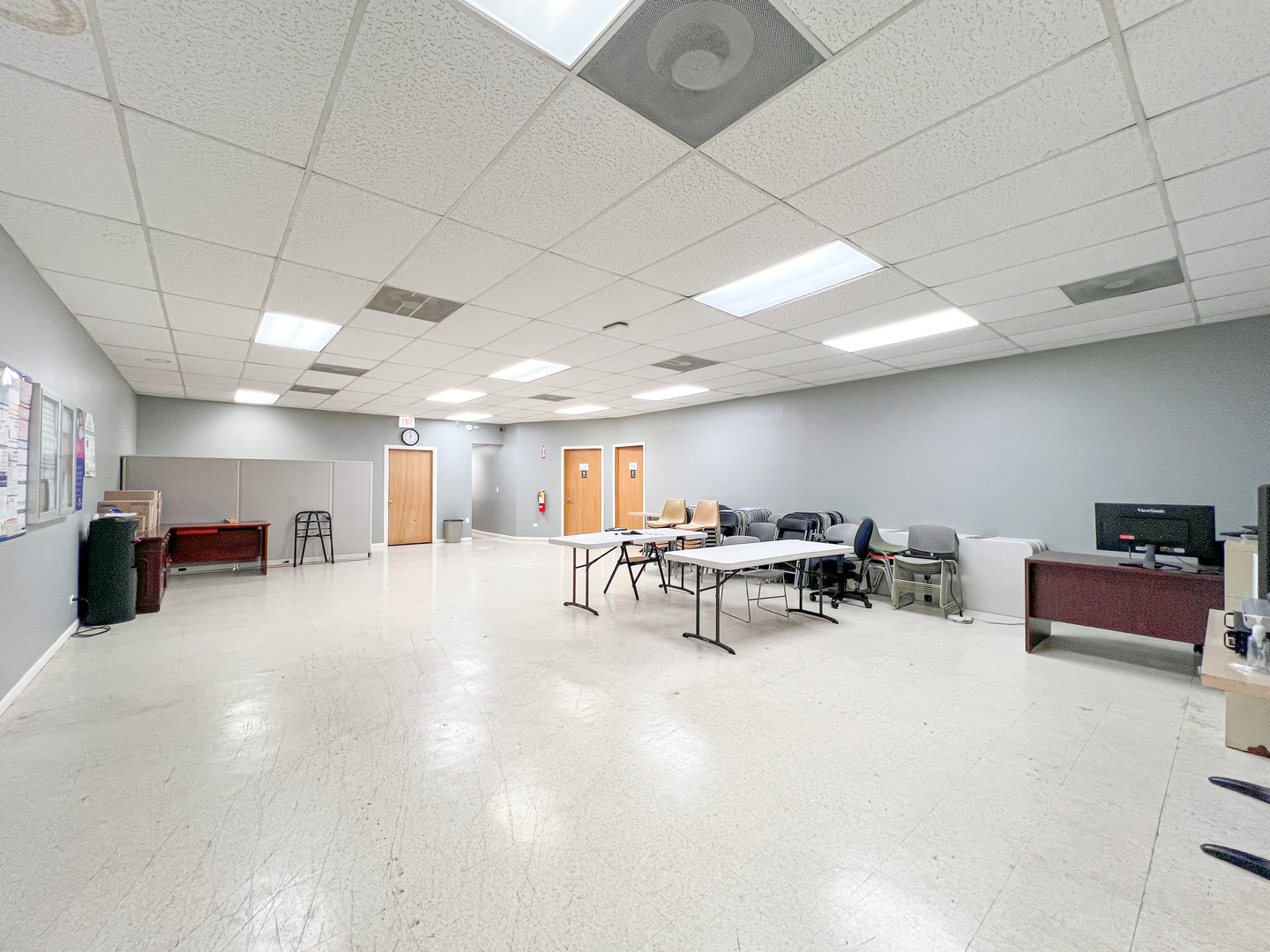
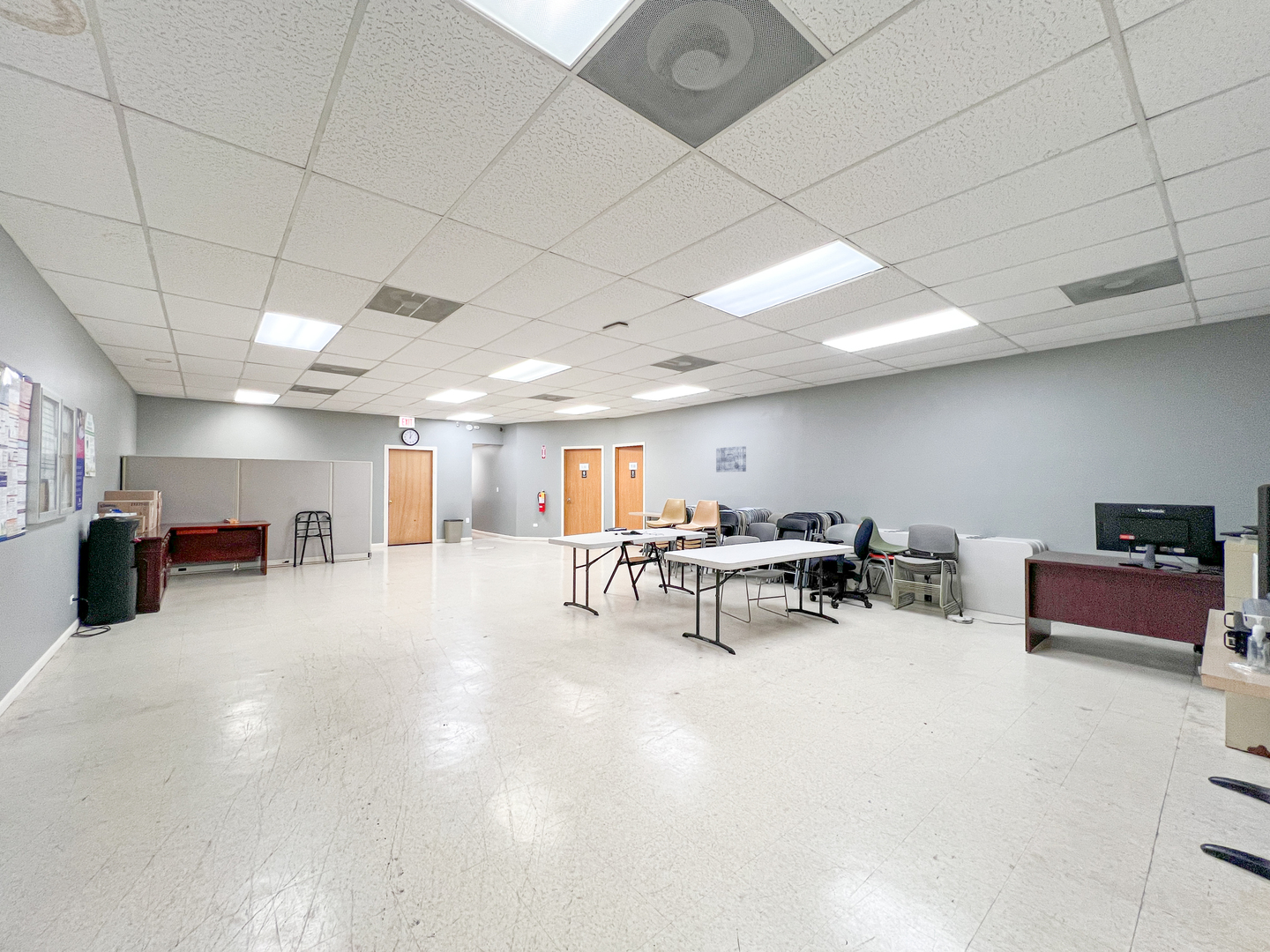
+ wall art (730, 459)
